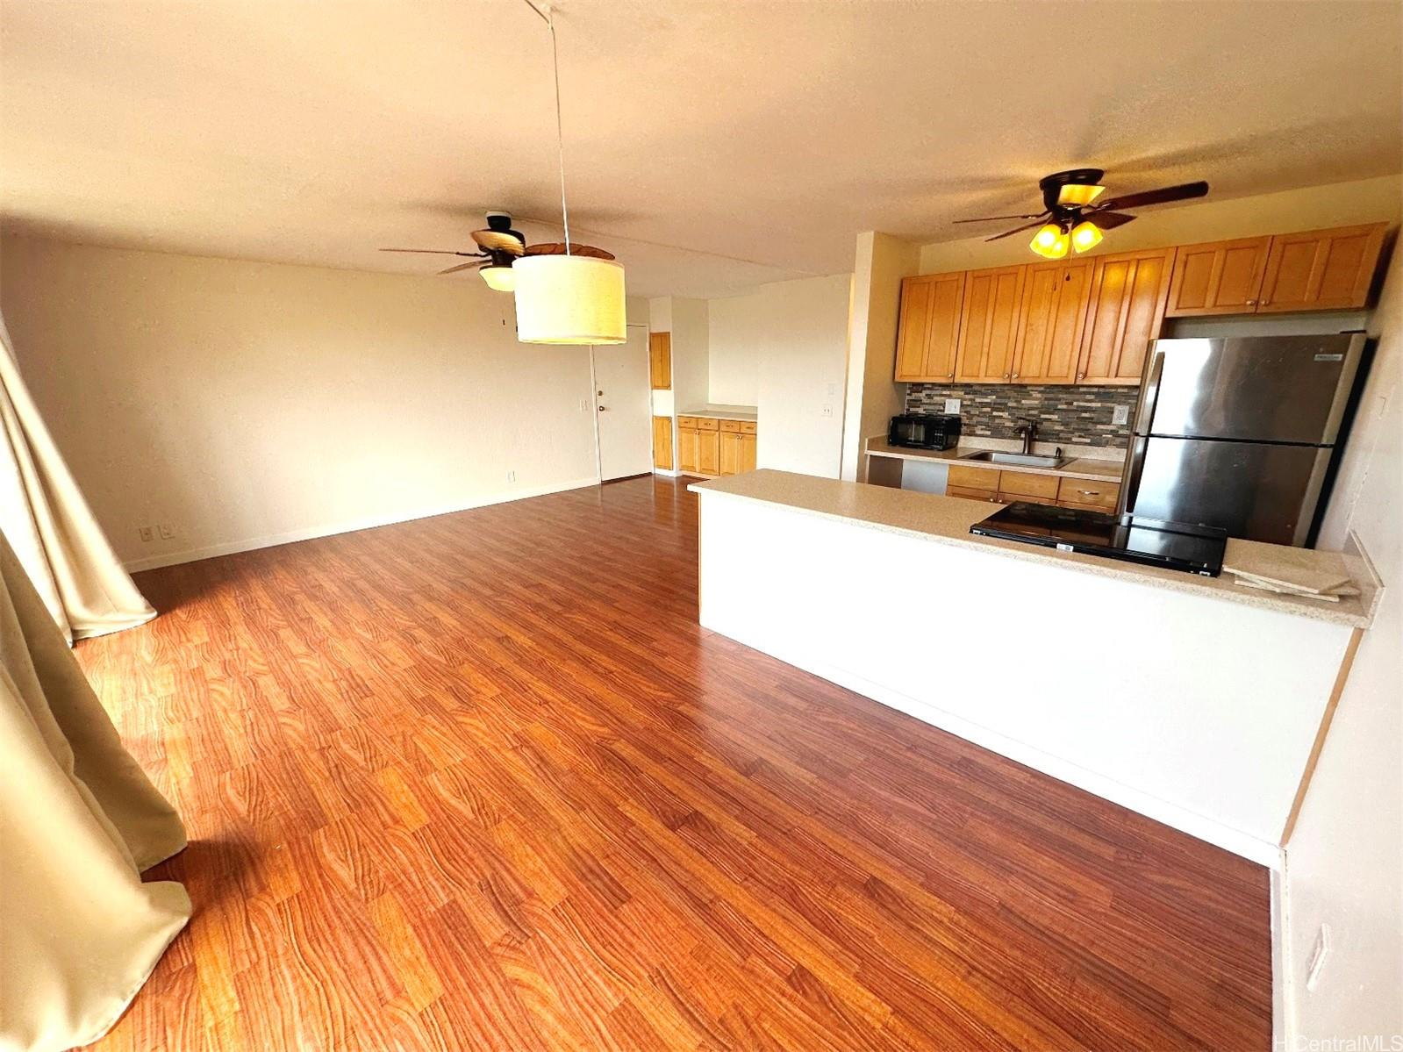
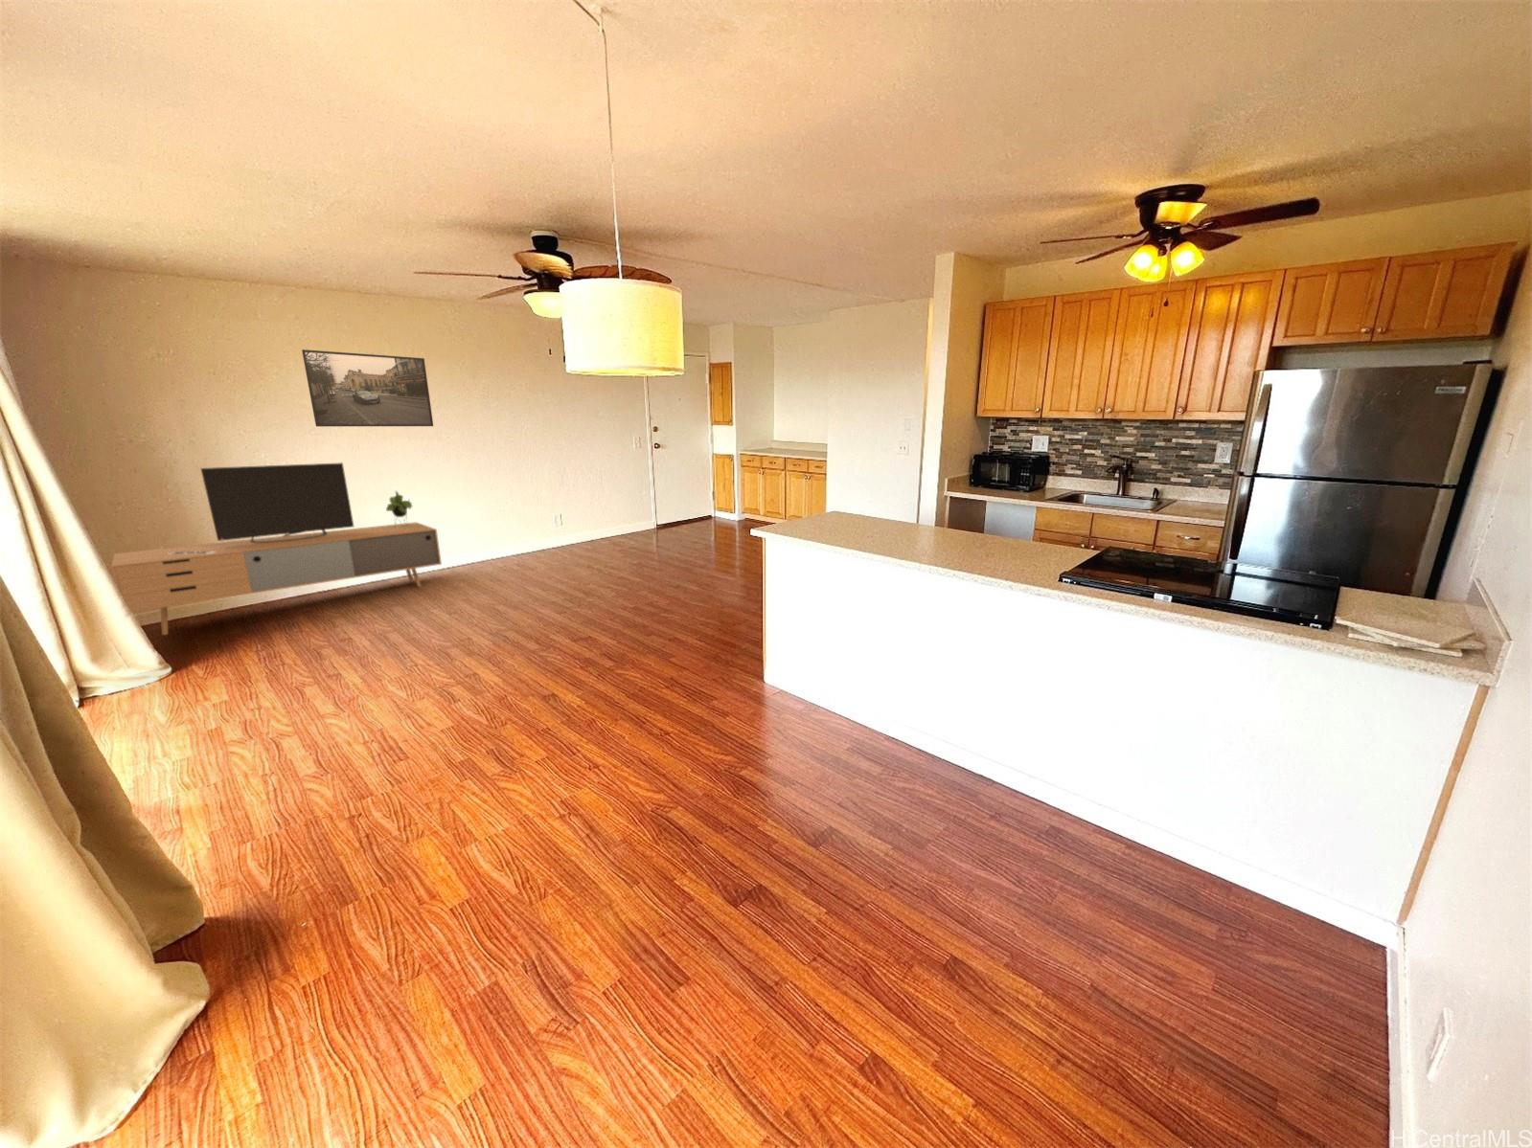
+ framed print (372, 391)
+ media console (291, 537)
